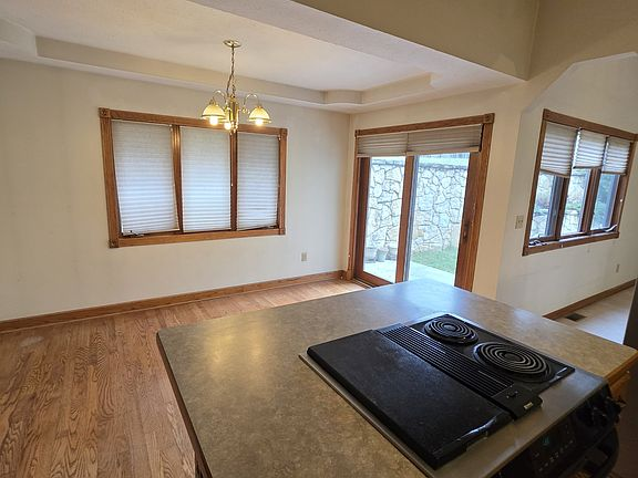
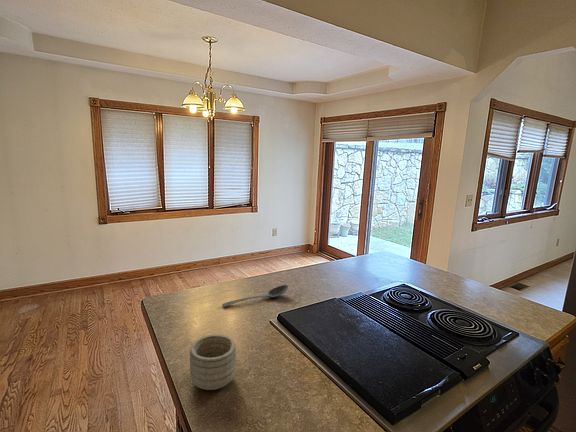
+ mug (211, 359)
+ stirrer (256, 296)
